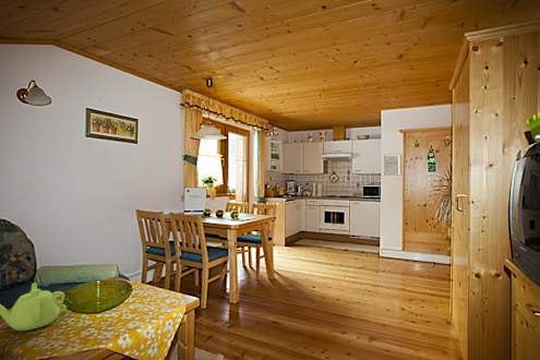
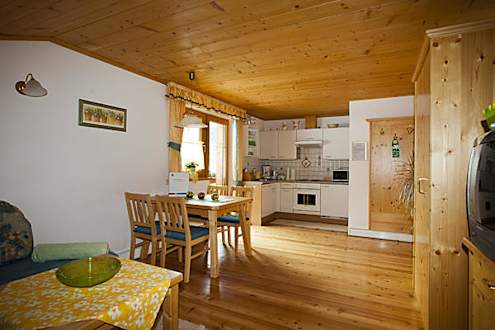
- teapot (32, 305)
